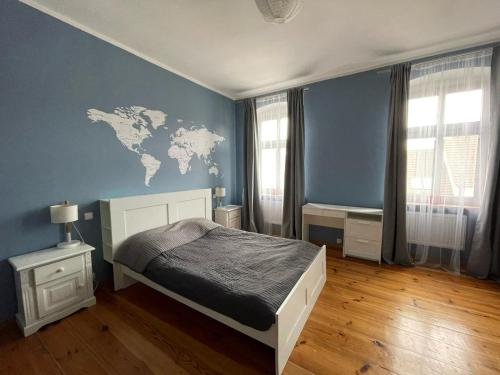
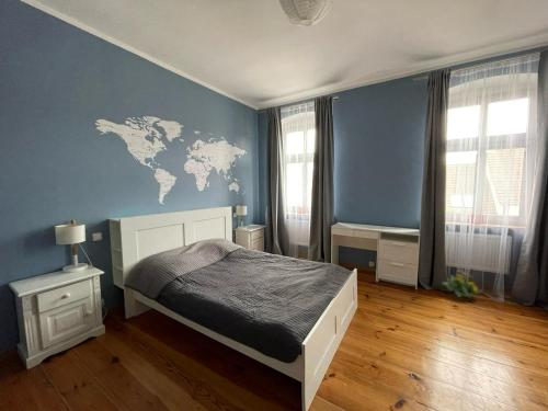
+ flowering plant (459, 284)
